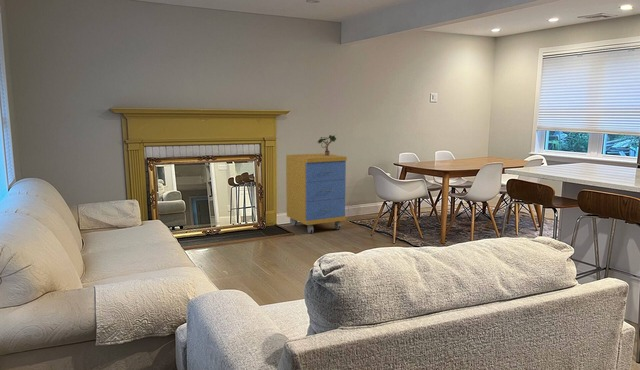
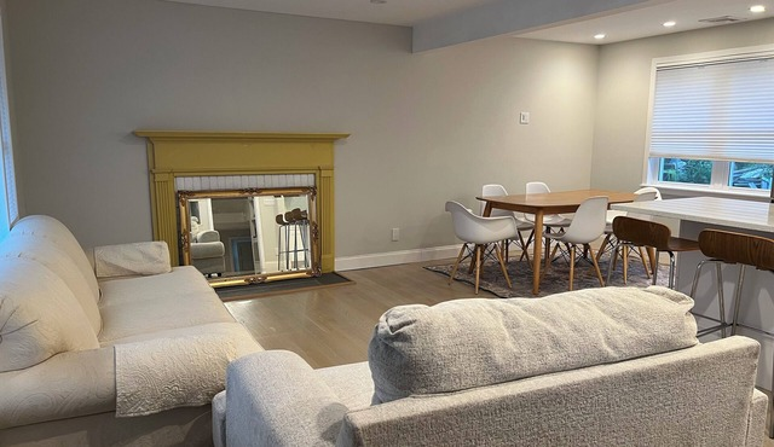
- potted plant (328, 144)
- storage cabinet (315, 192)
